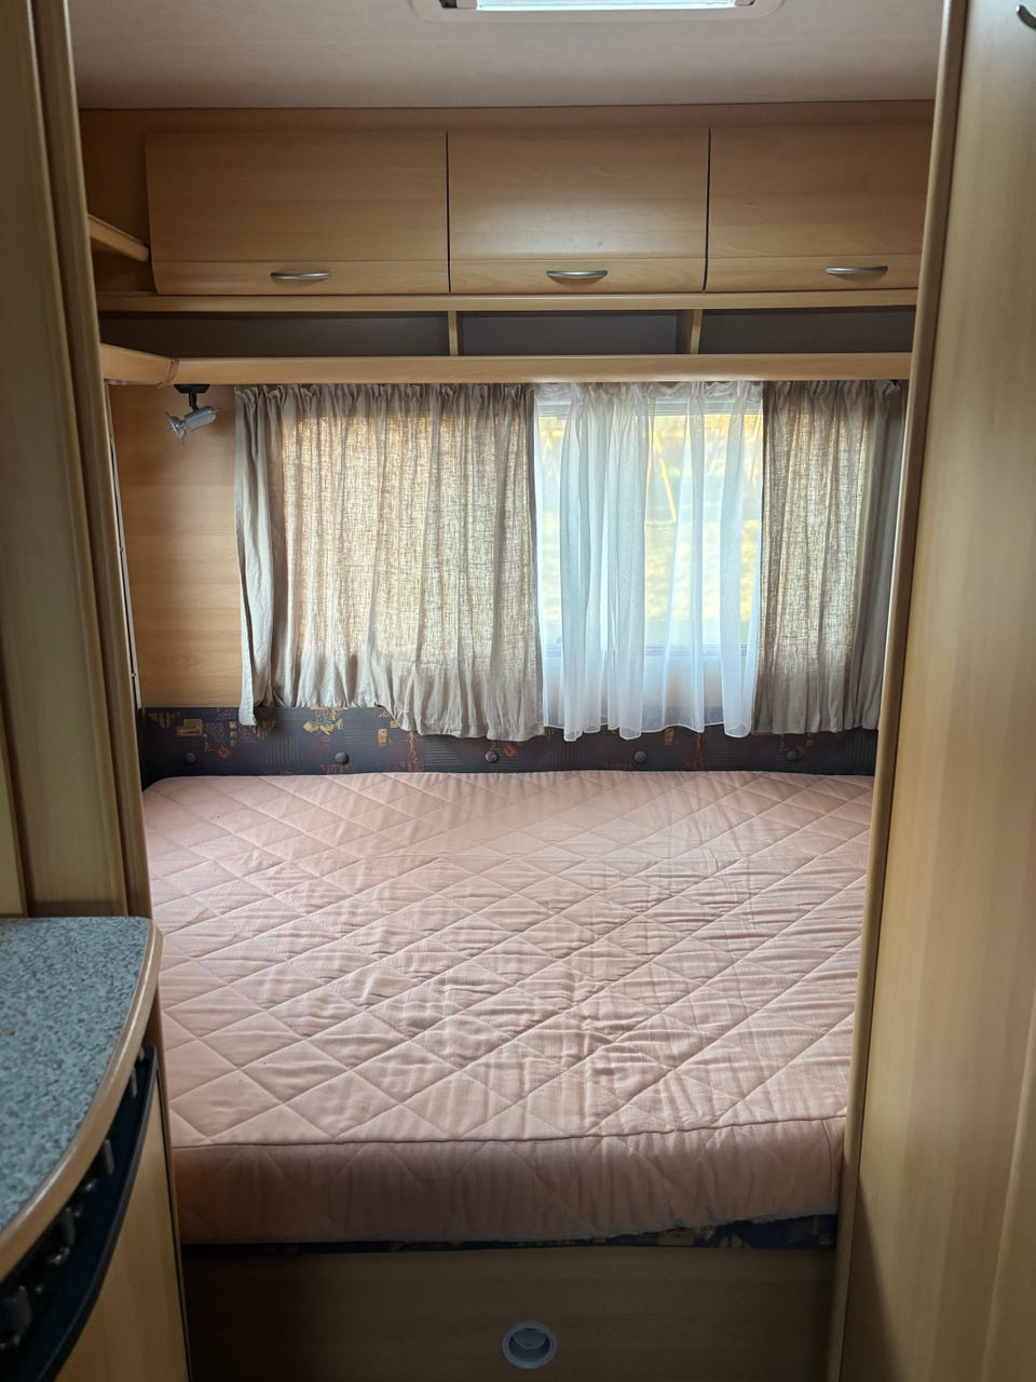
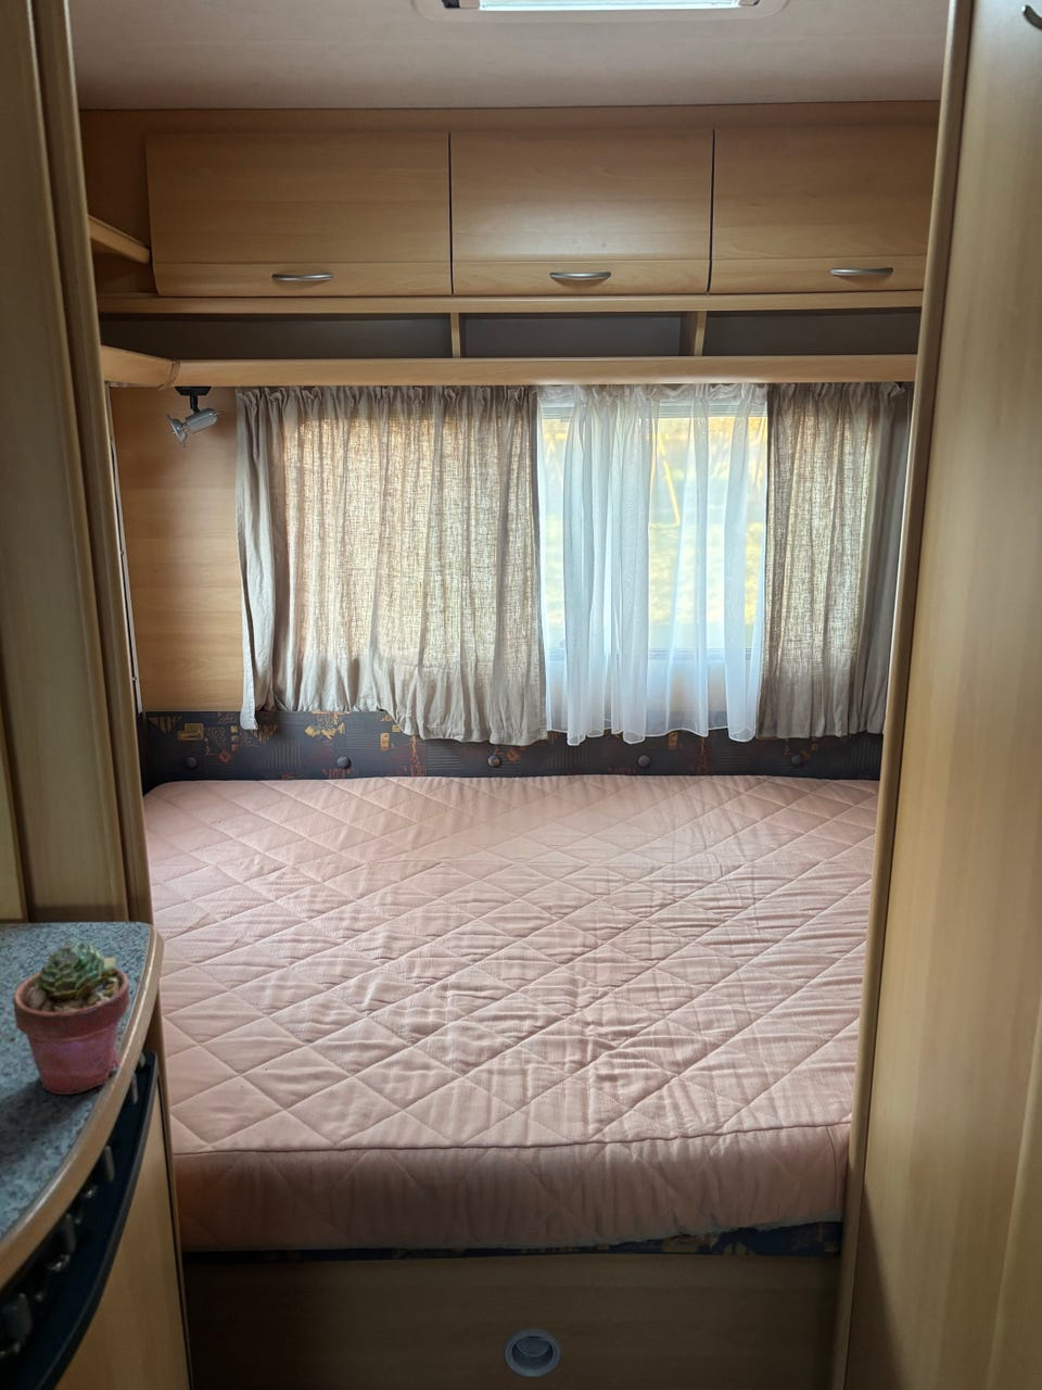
+ potted succulent (73, 1012)
